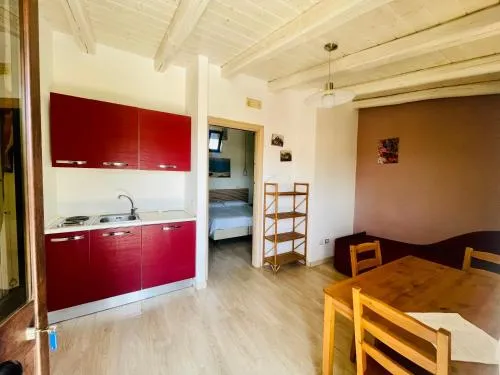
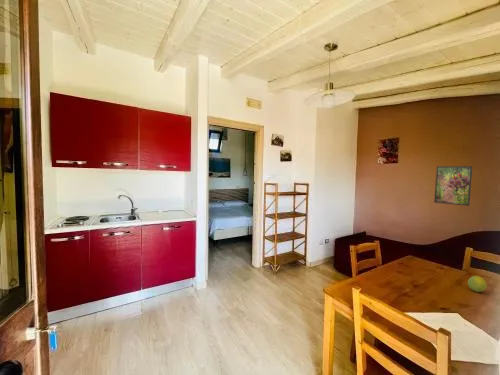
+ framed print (452, 185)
+ fruit (477, 283)
